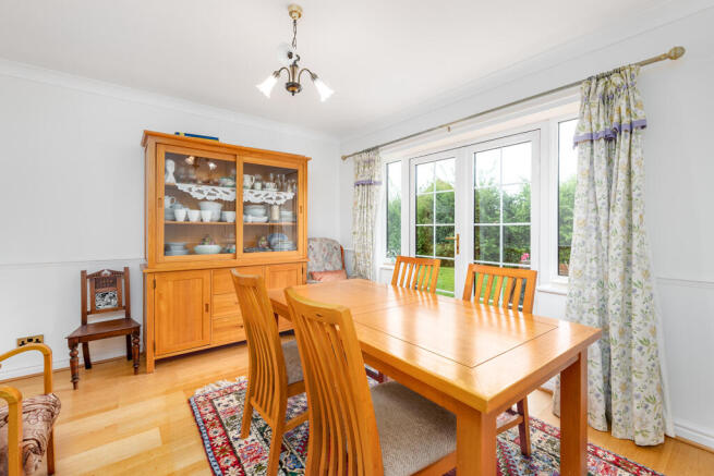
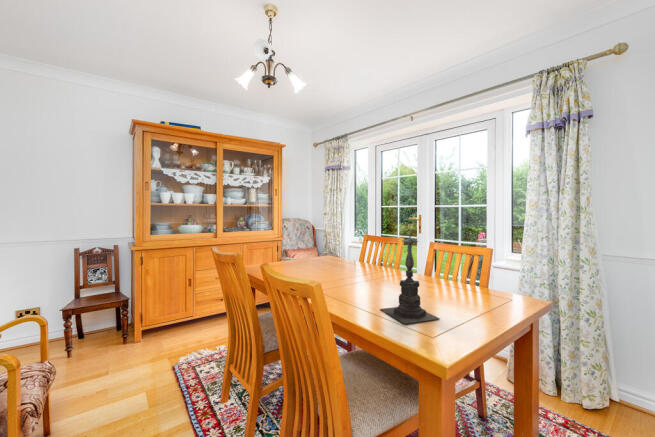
+ candle holder (408, 270)
